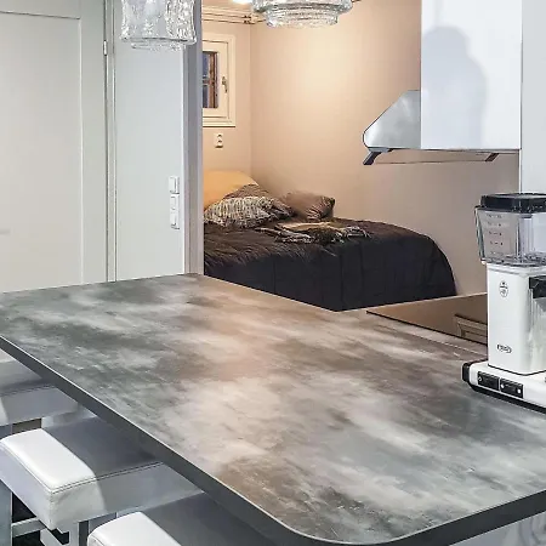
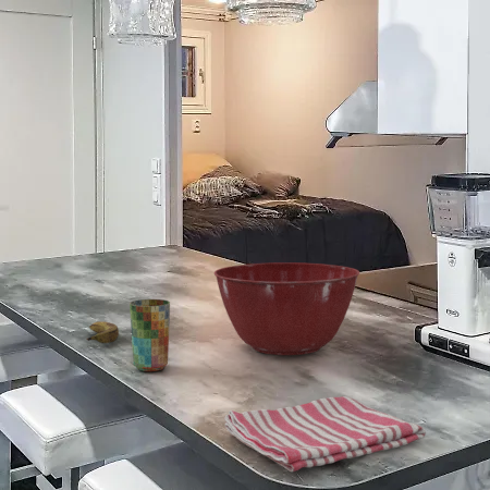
+ cup (150, 334)
+ dish towel (323, 426)
+ mixing bowl (285, 308)
+ banana (99, 331)
